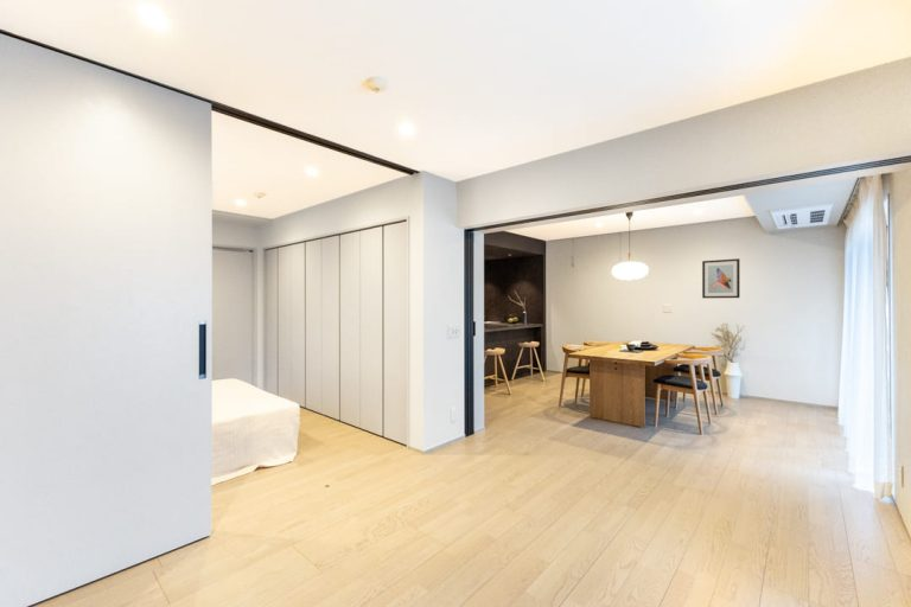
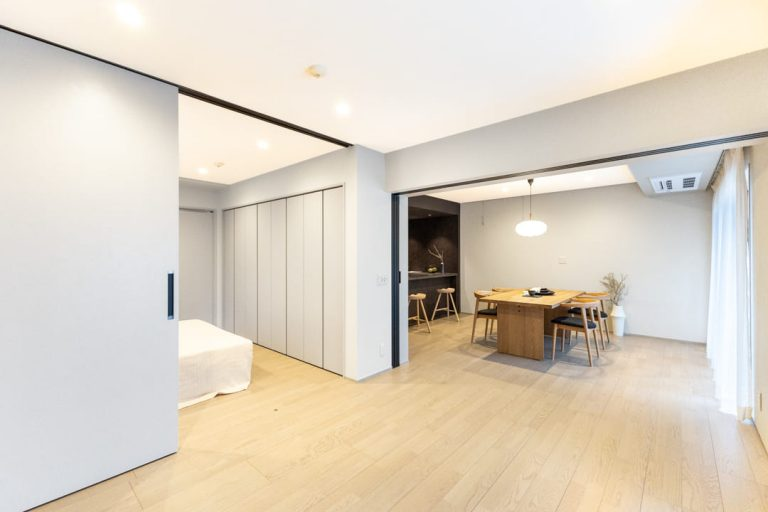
- wall art (720, 279)
